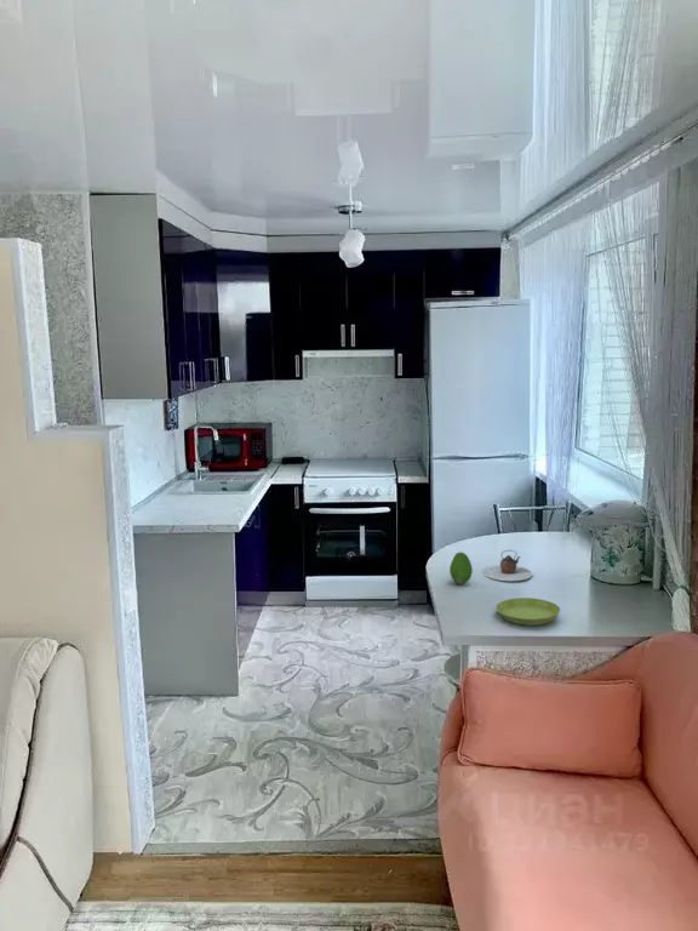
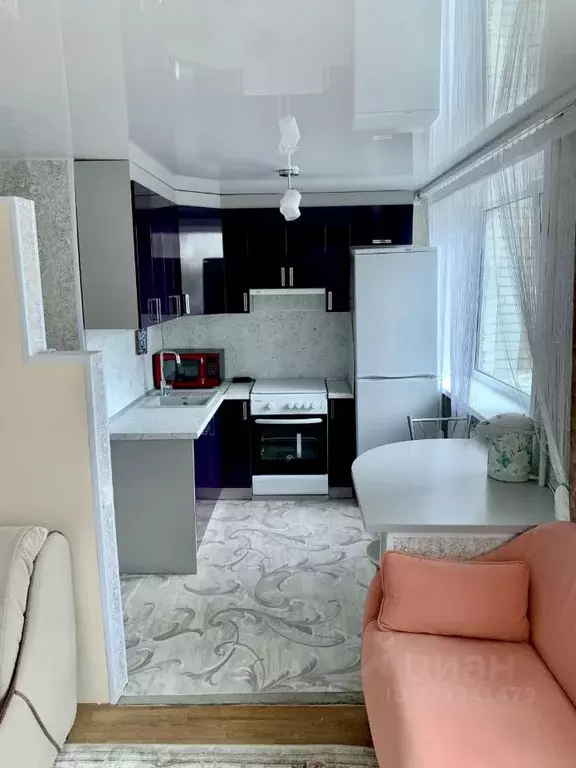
- saucer (527, 612)
- teapot (507, 561)
- fruit (460, 567)
